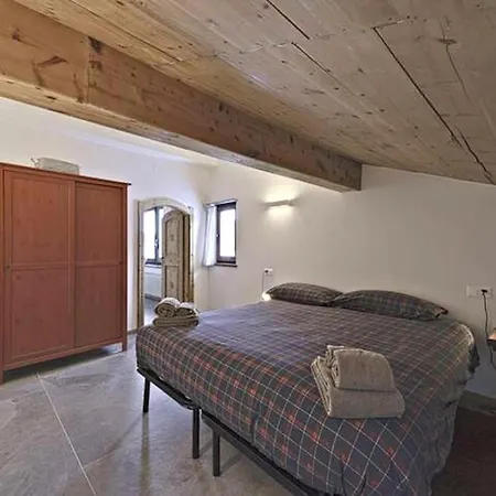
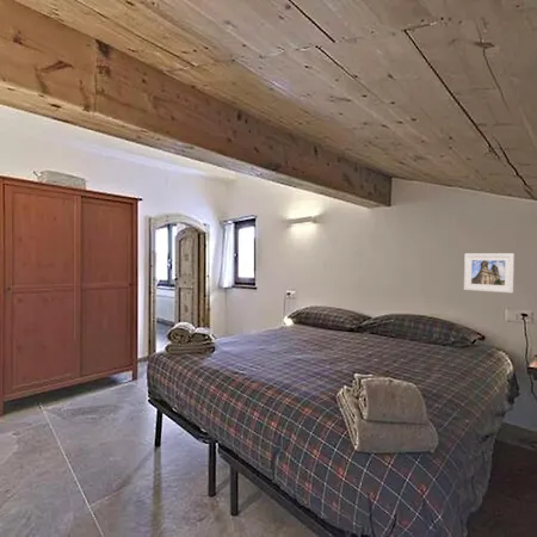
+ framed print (488, 272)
